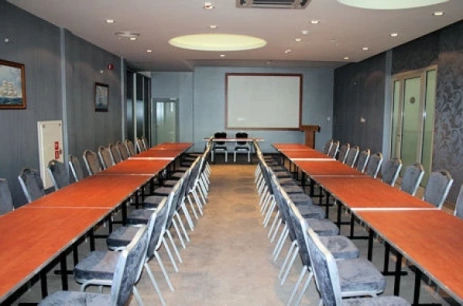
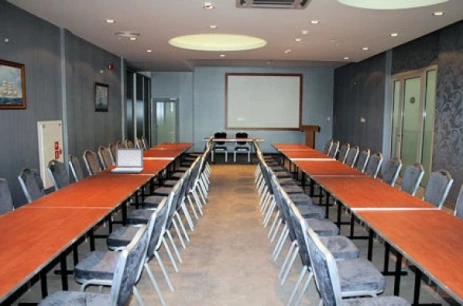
+ laptop (127, 160)
